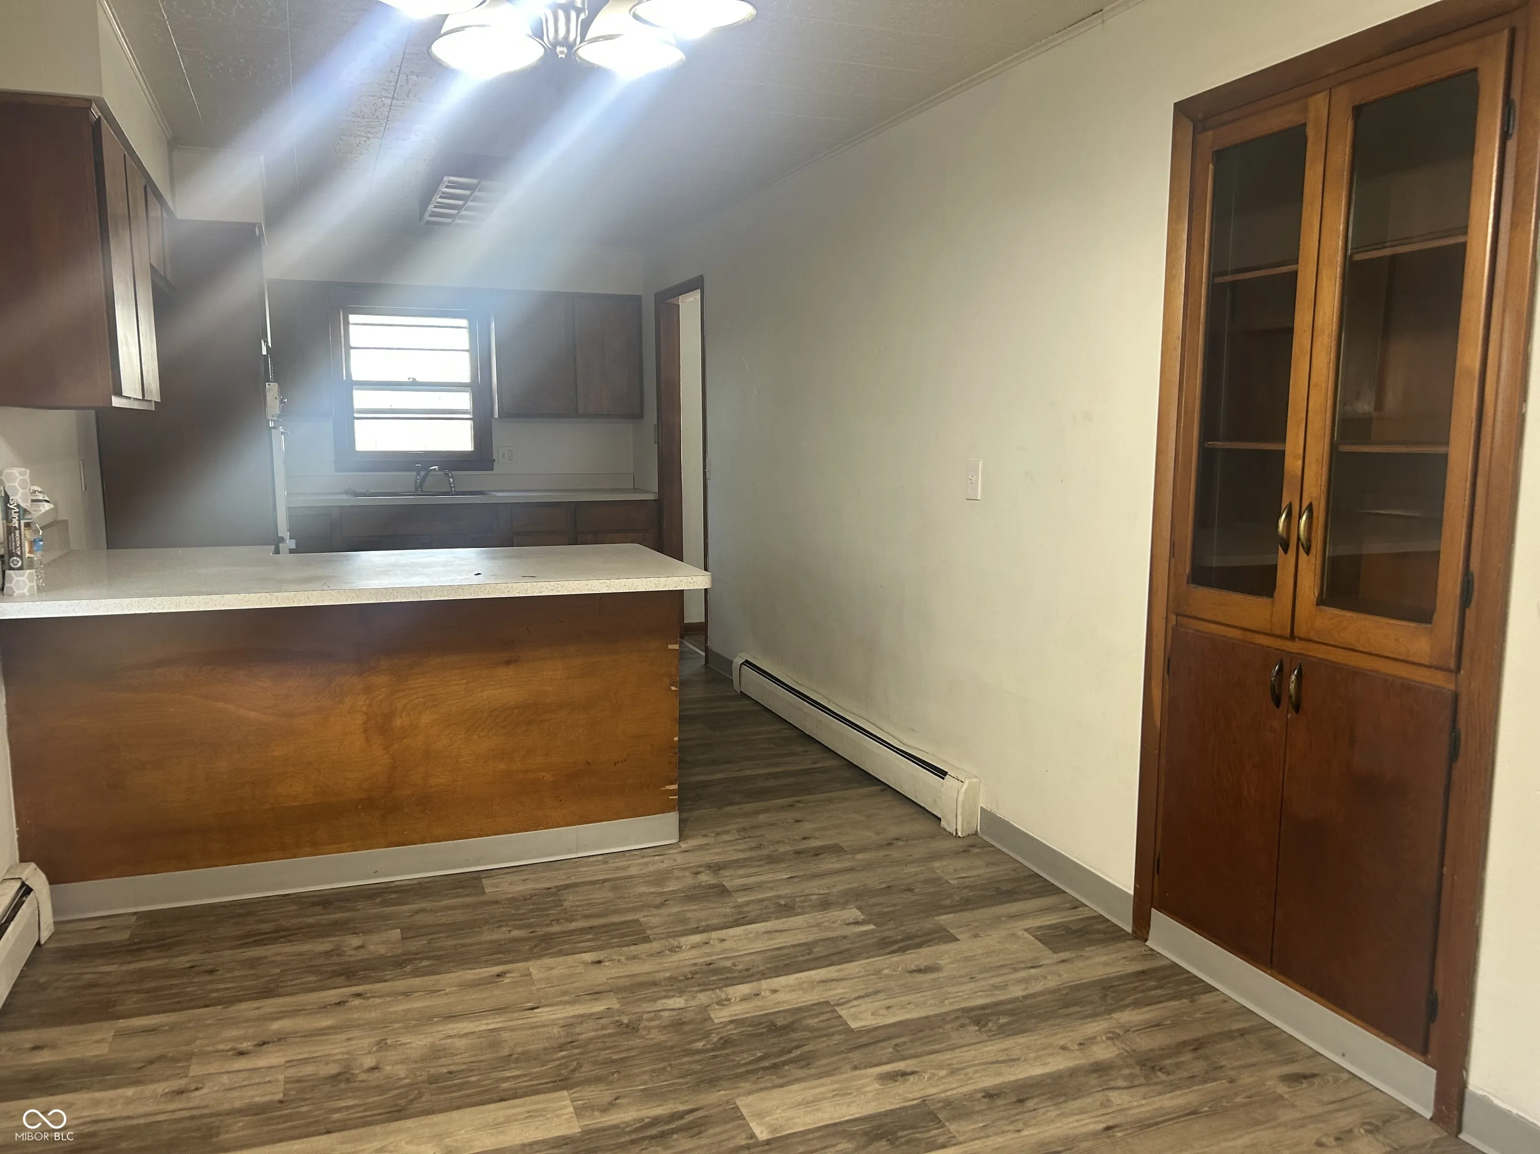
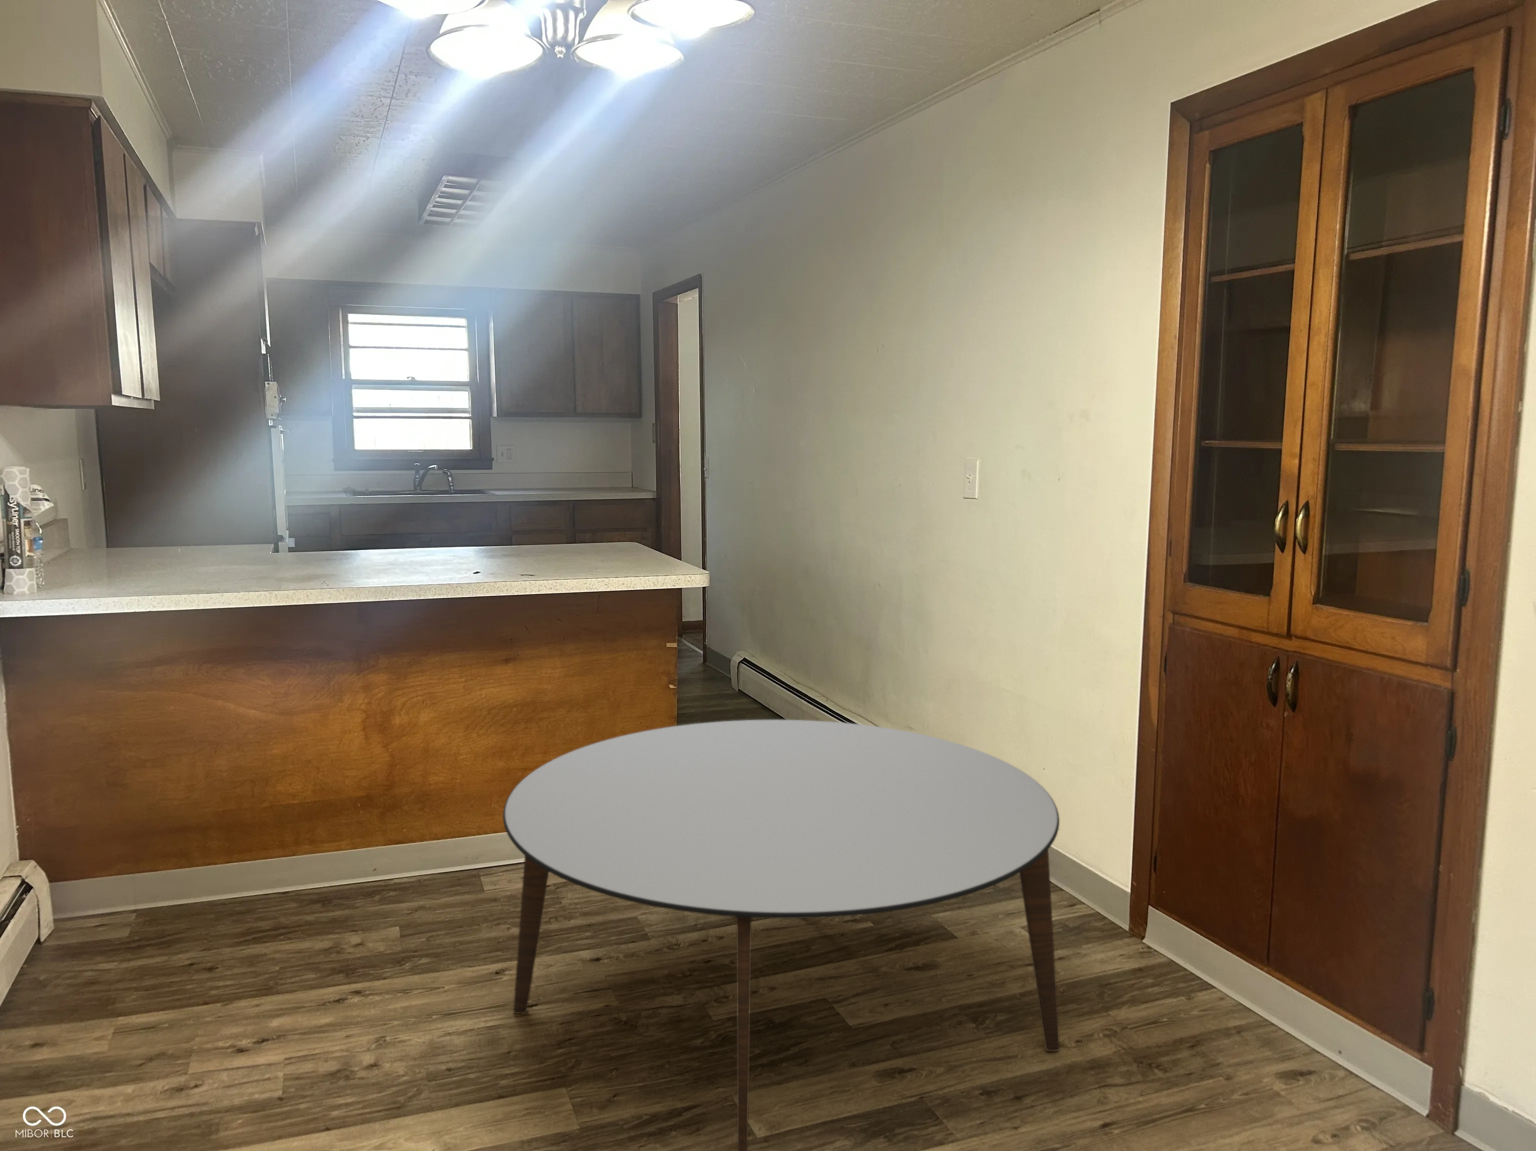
+ dining table (780, 913)
